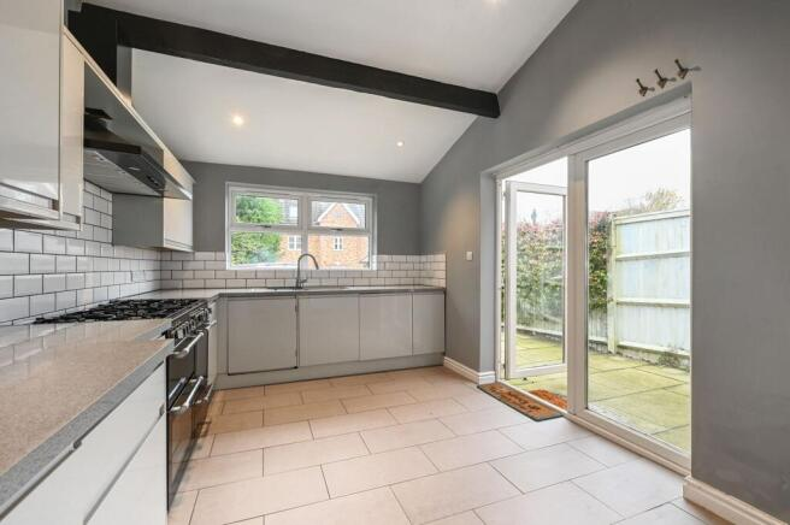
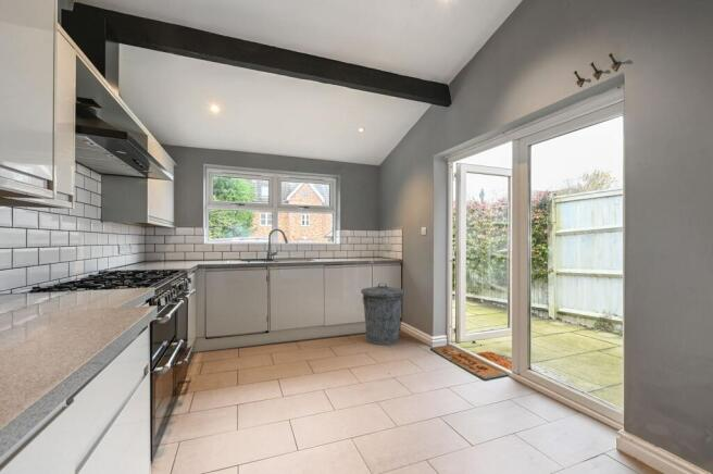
+ trash can (381, 311)
